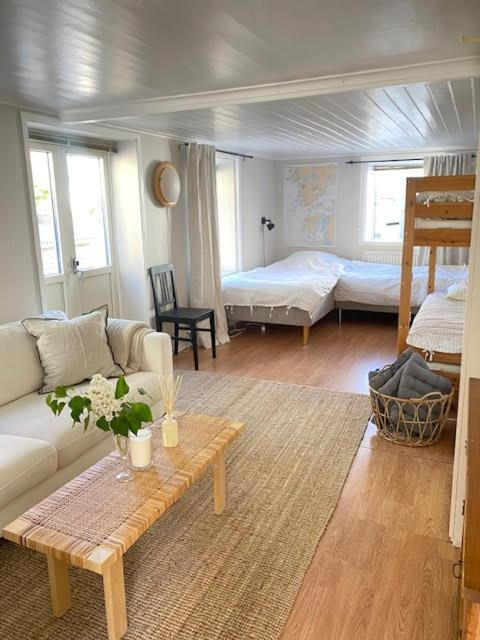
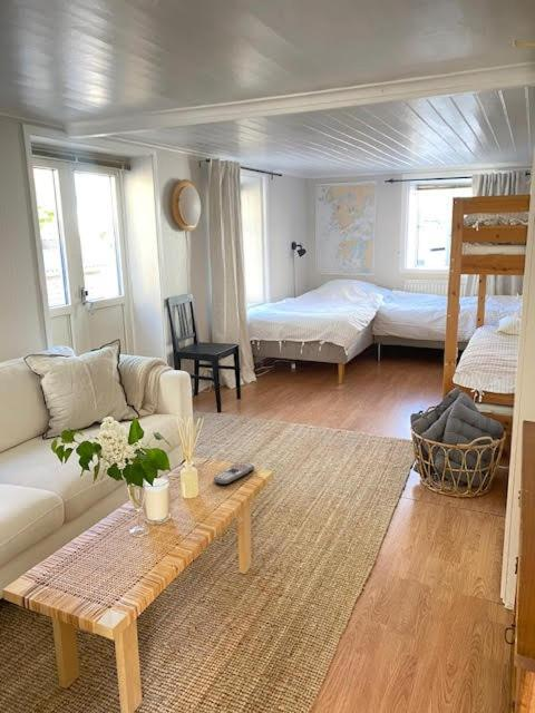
+ remote control (233, 472)
